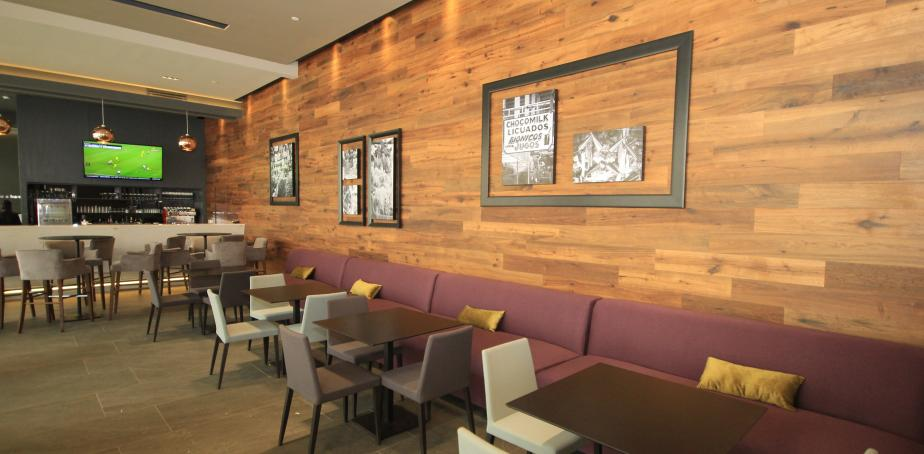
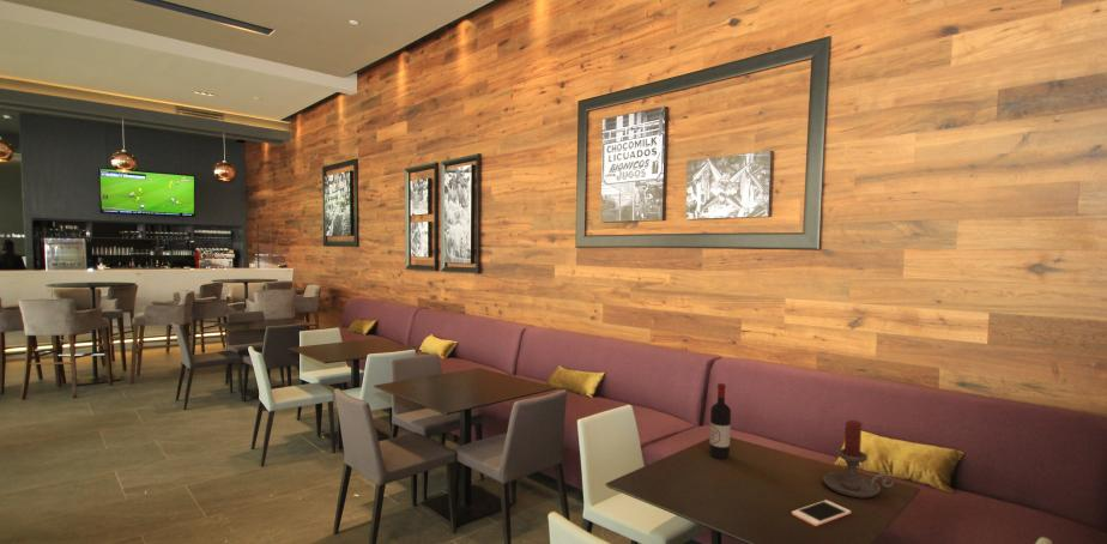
+ wine bottle (720, 419)
+ cell phone (821, 512)
+ candle holder (859, 454)
